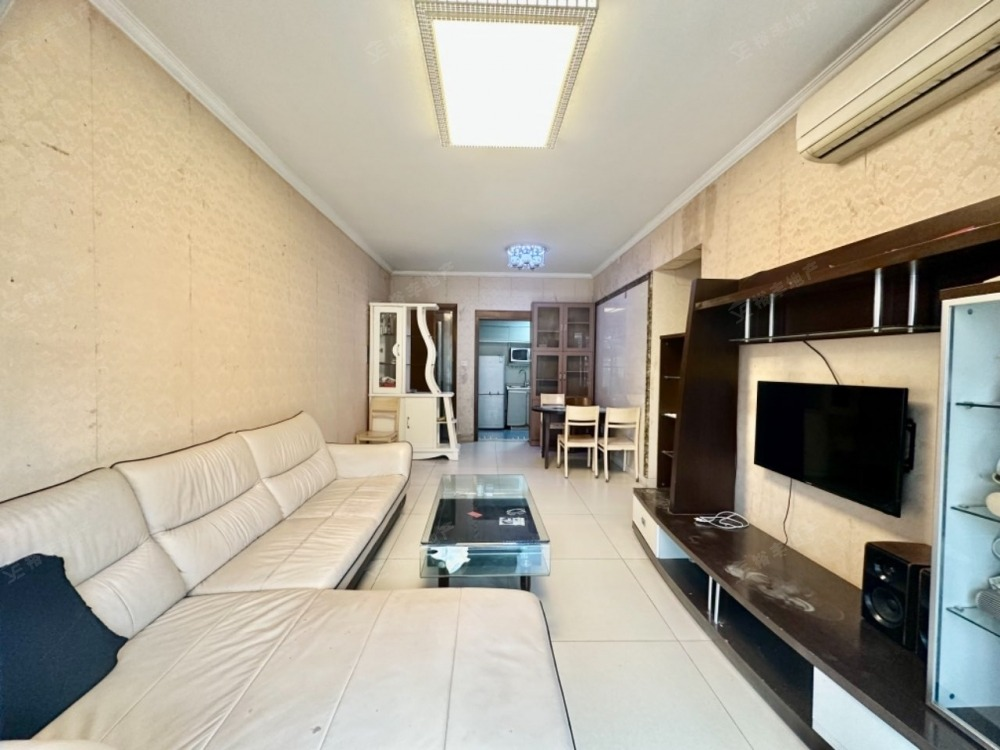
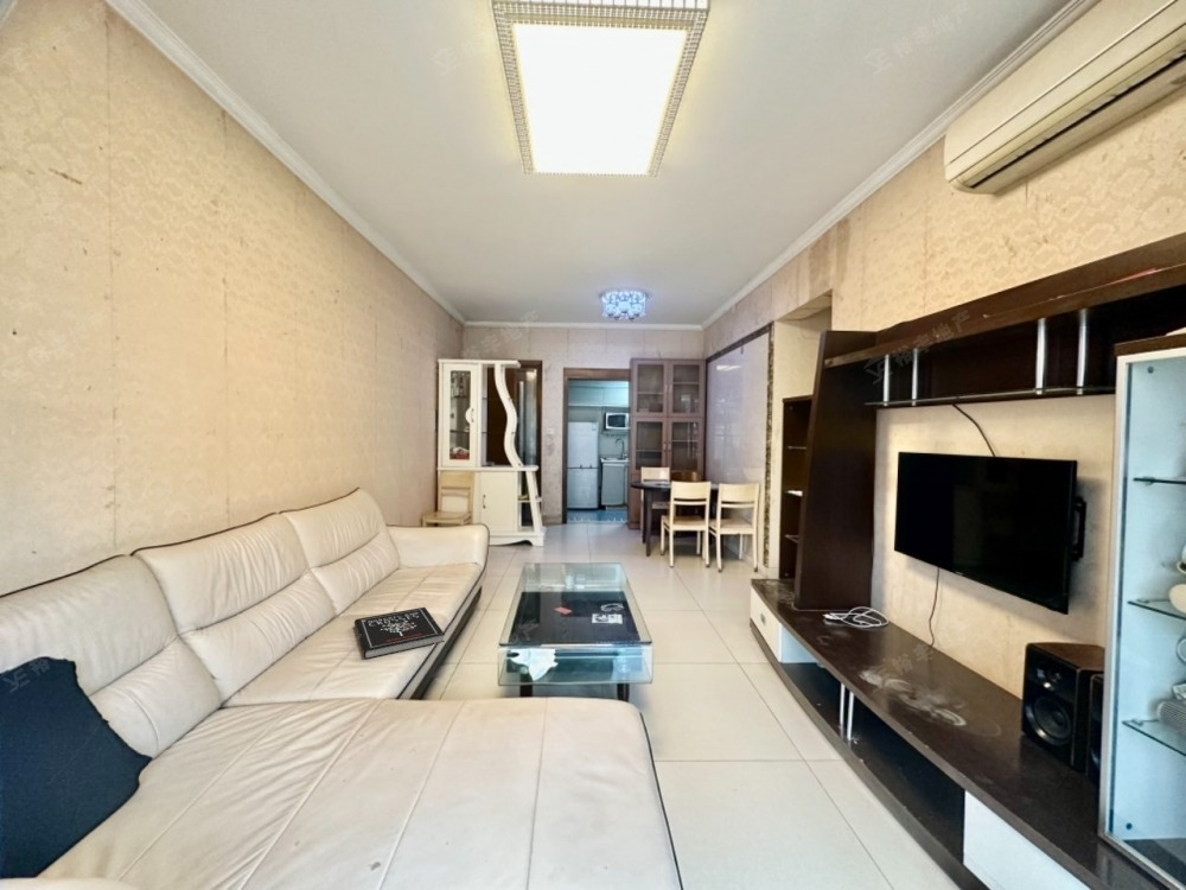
+ book (397, 630)
